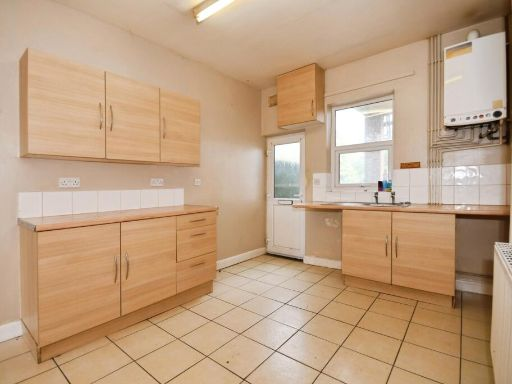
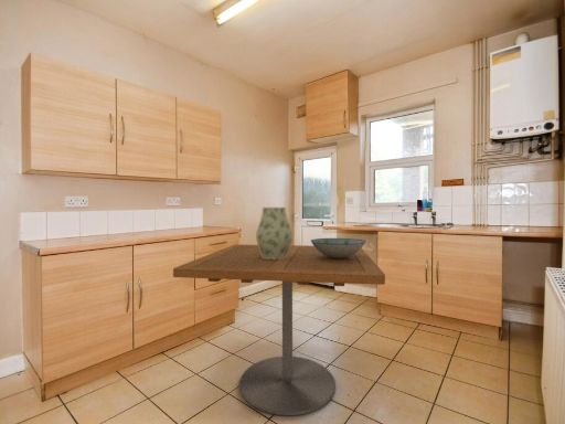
+ decorative bowl (338, 248)
+ dining table (287, 319)
+ vase (274, 232)
